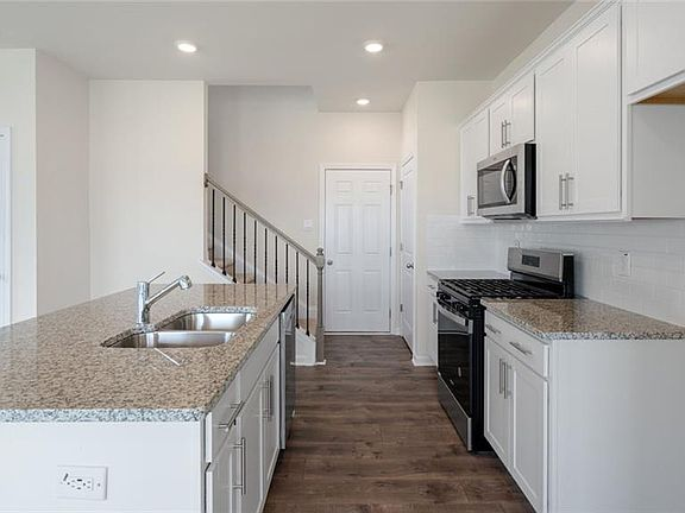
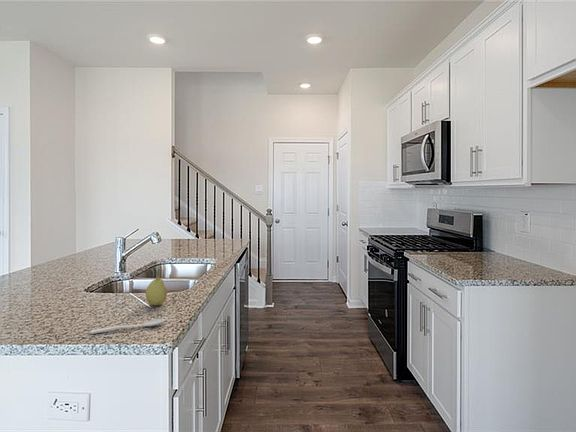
+ spoon (129, 325)
+ fruit (156, 287)
